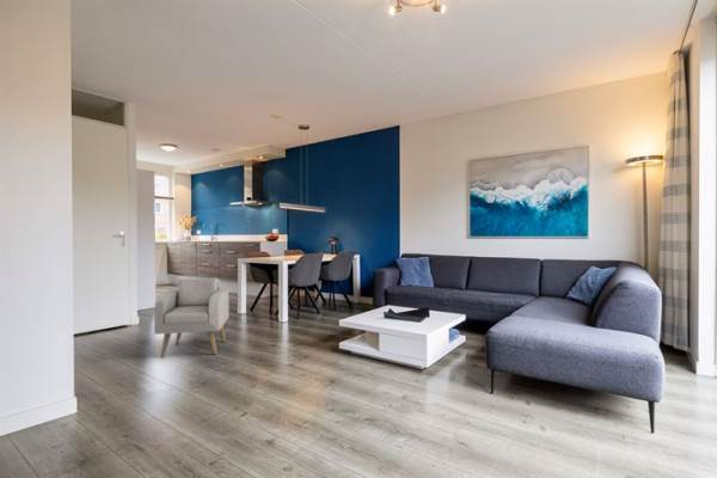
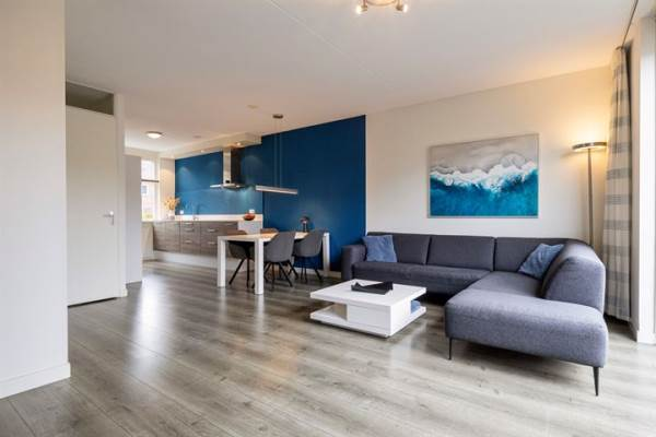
- armchair (195, 313)
